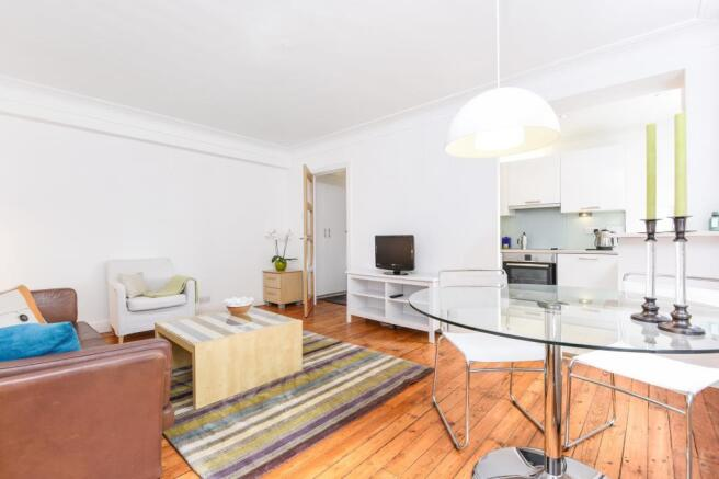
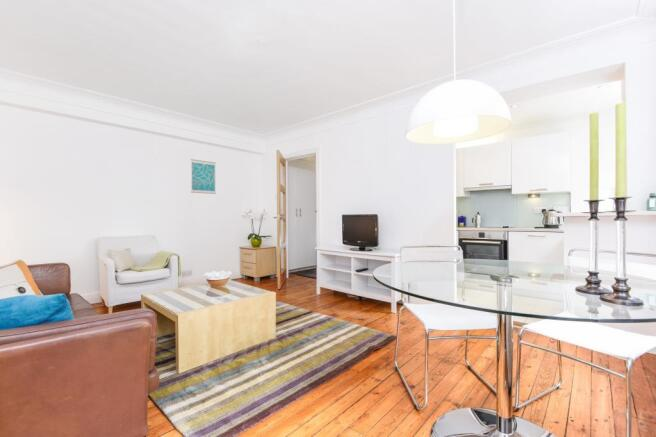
+ wall art (203, 177)
